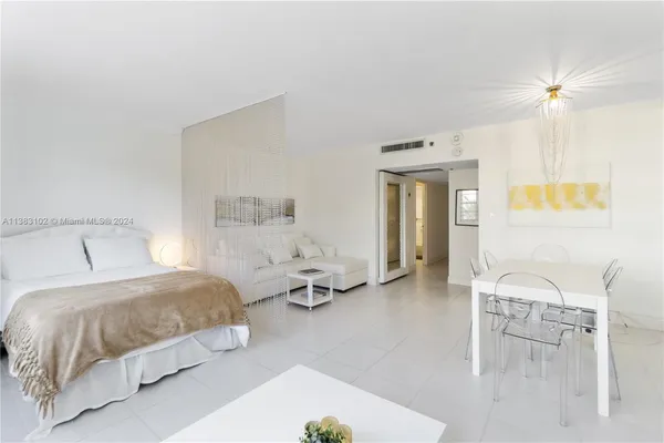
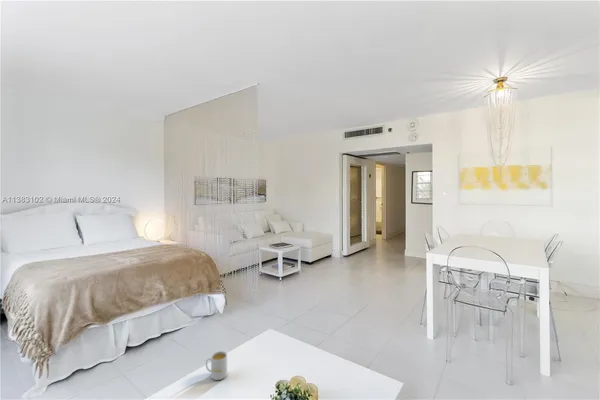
+ mug (216, 365)
